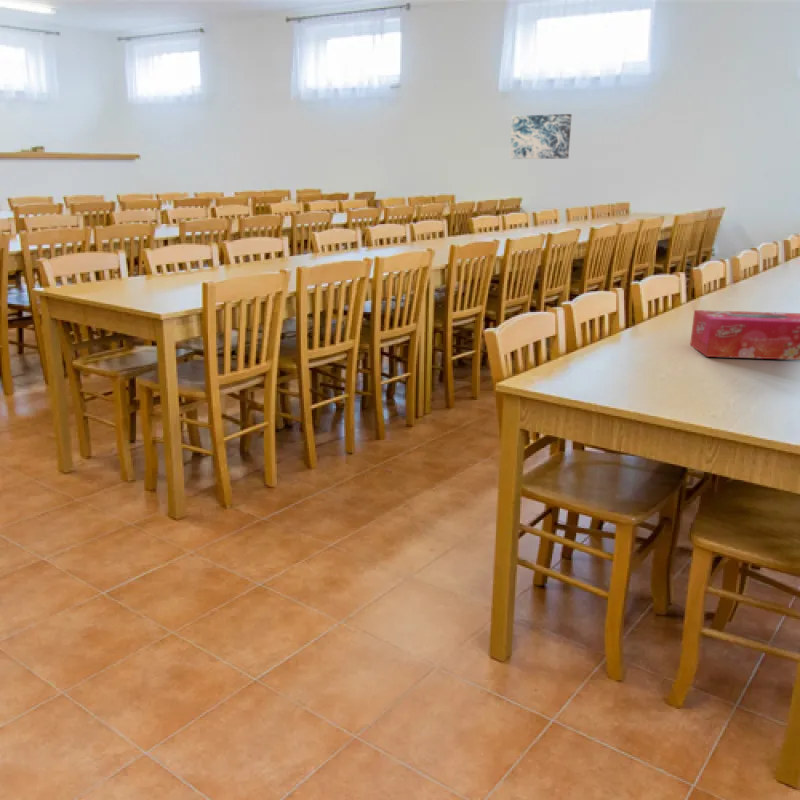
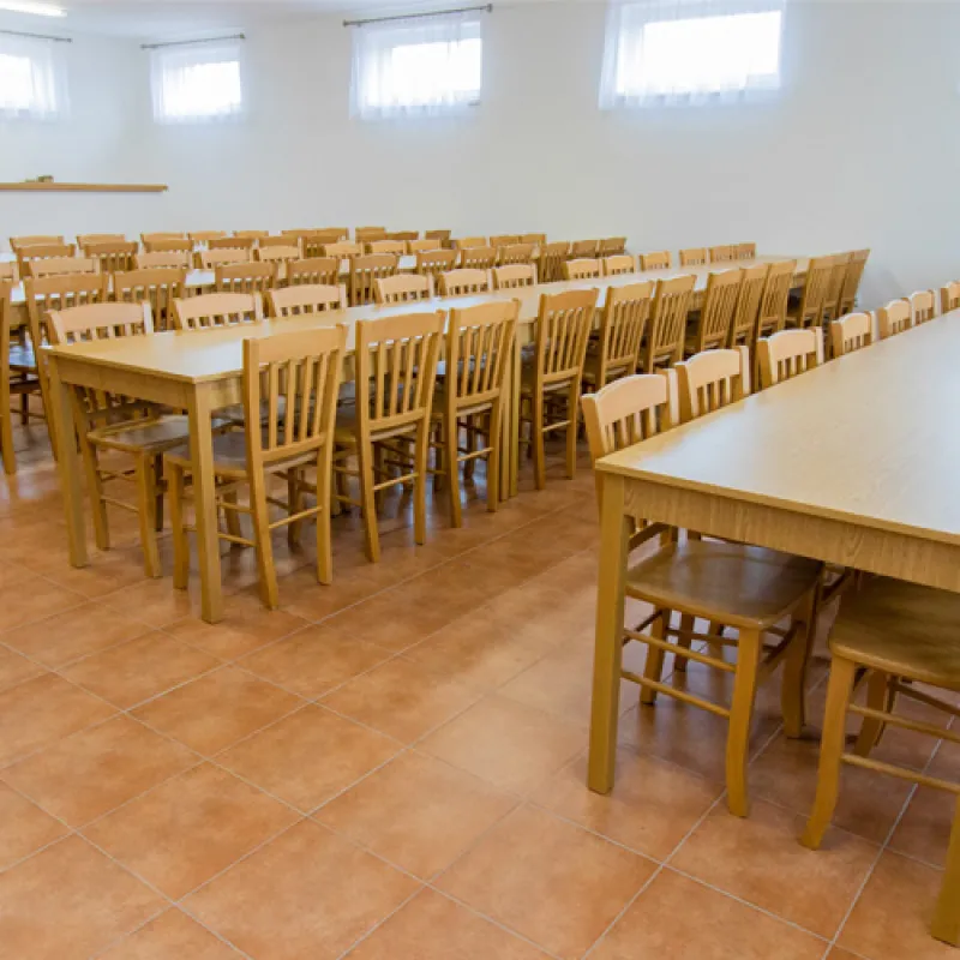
- tissue box (755, 334)
- wall art (540, 137)
